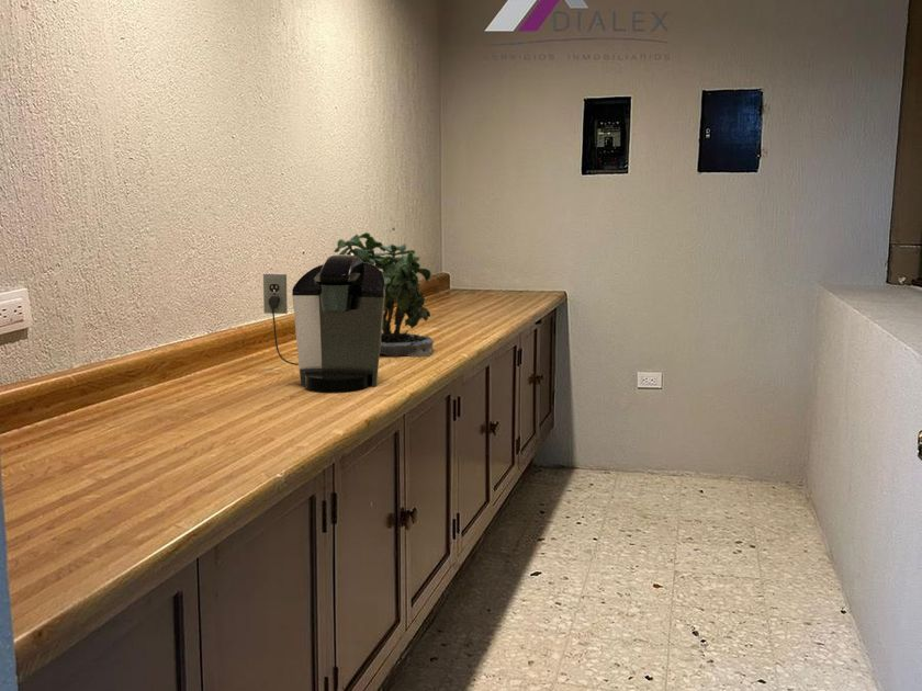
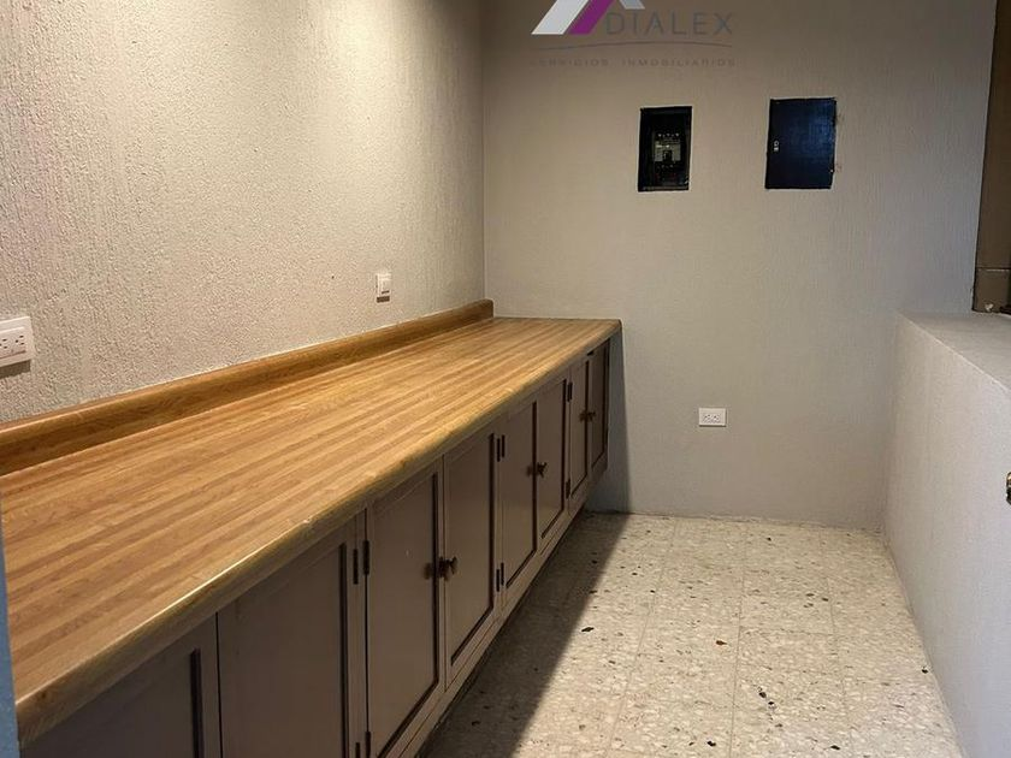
- potted plant (385, 288)
- coffee maker (316, 319)
